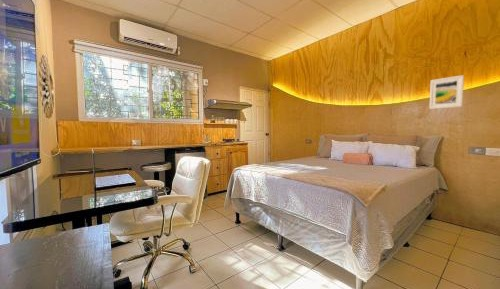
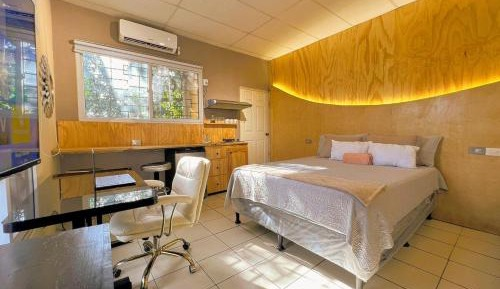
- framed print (445, 92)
